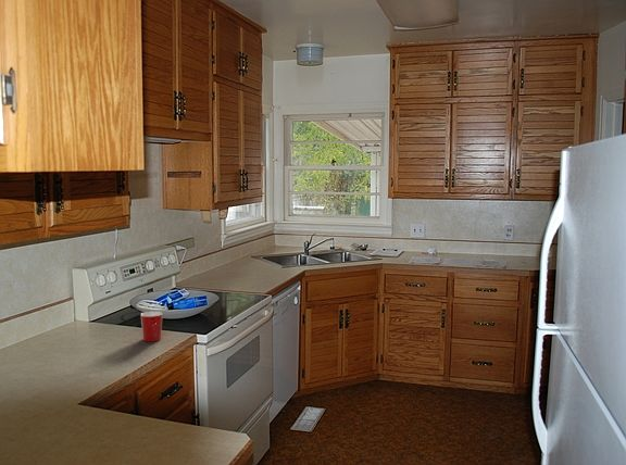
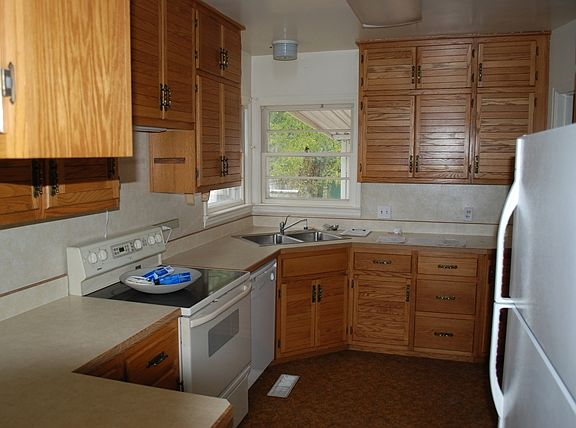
- mug (152, 327)
